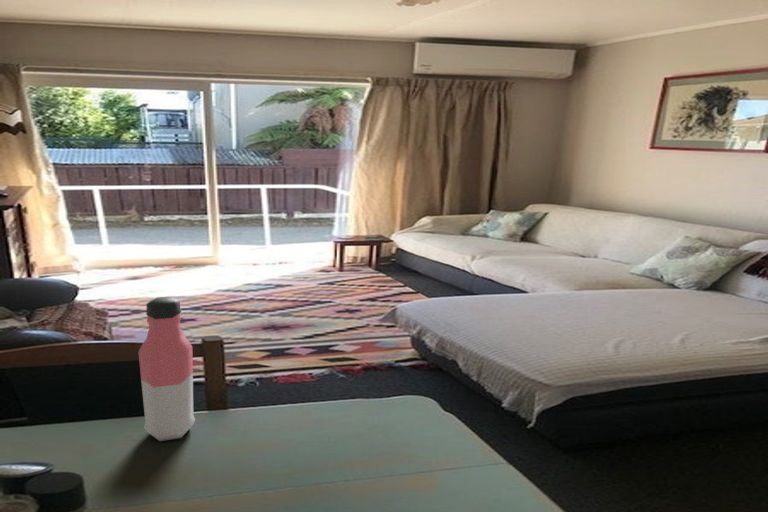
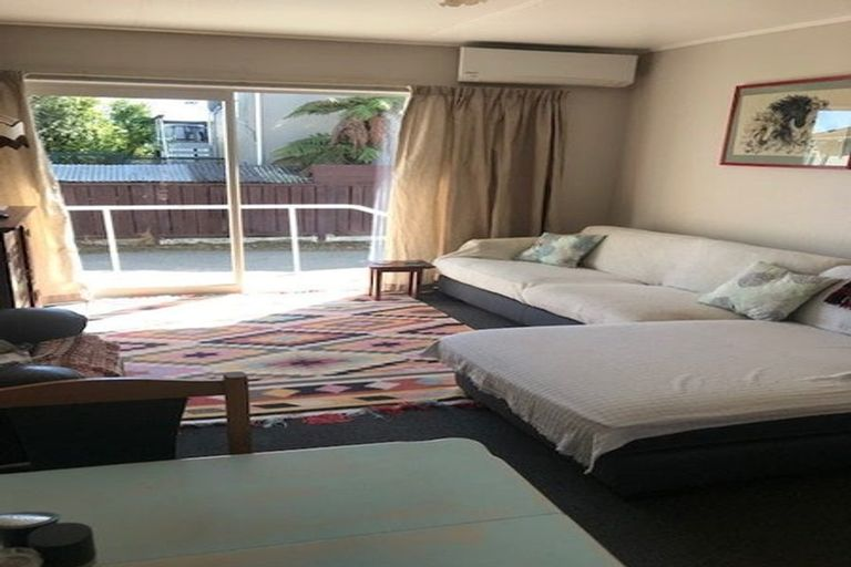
- water bottle (166, 367)
